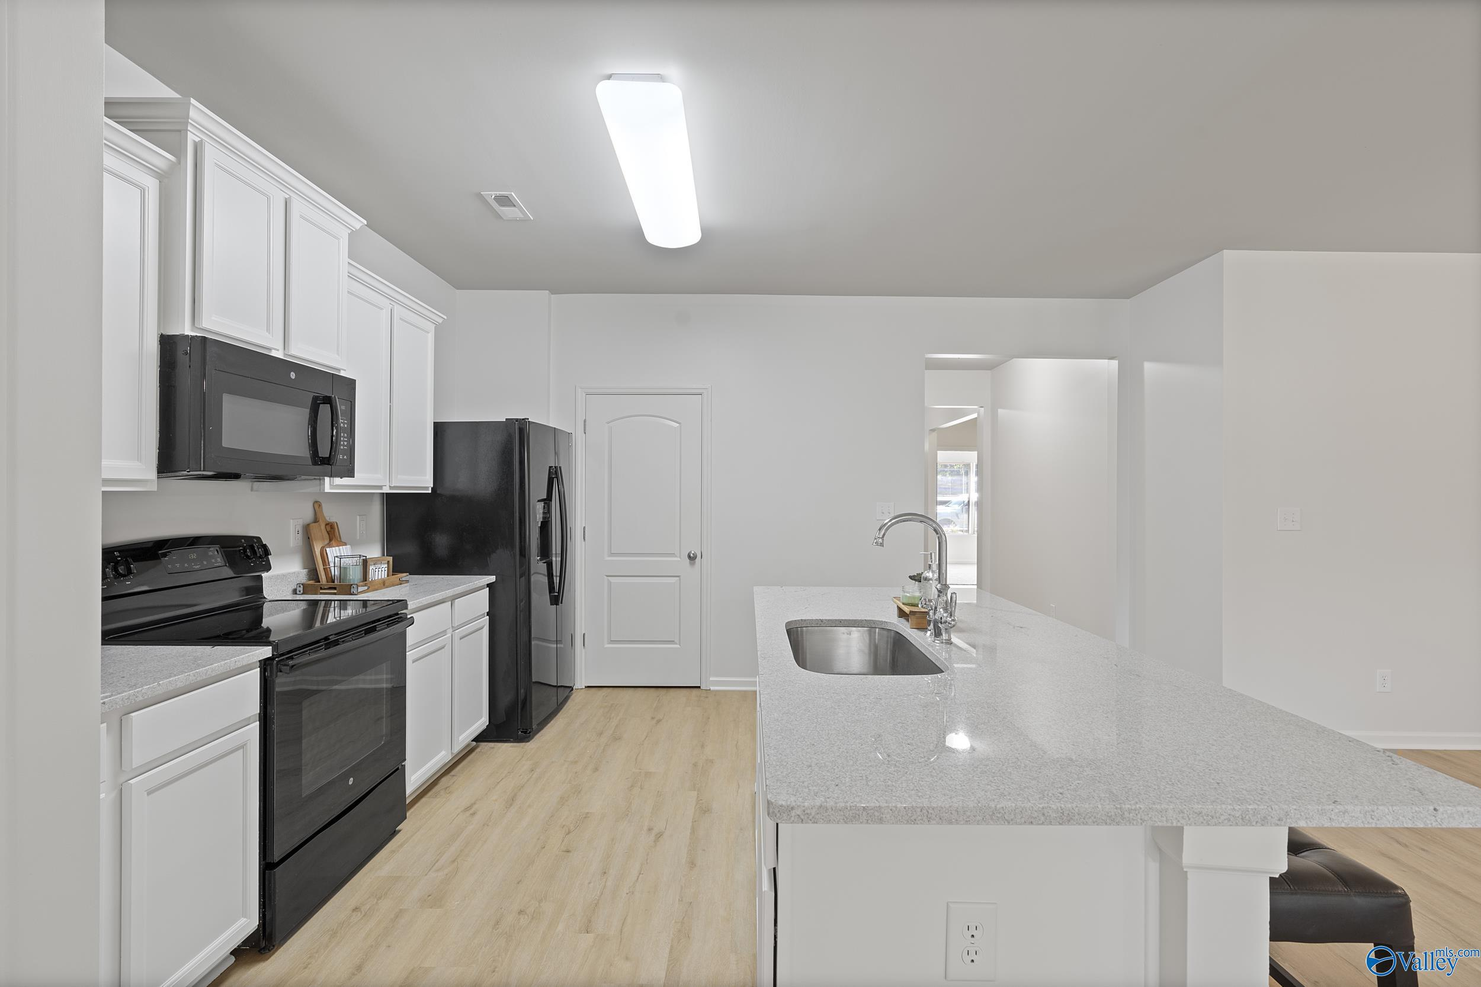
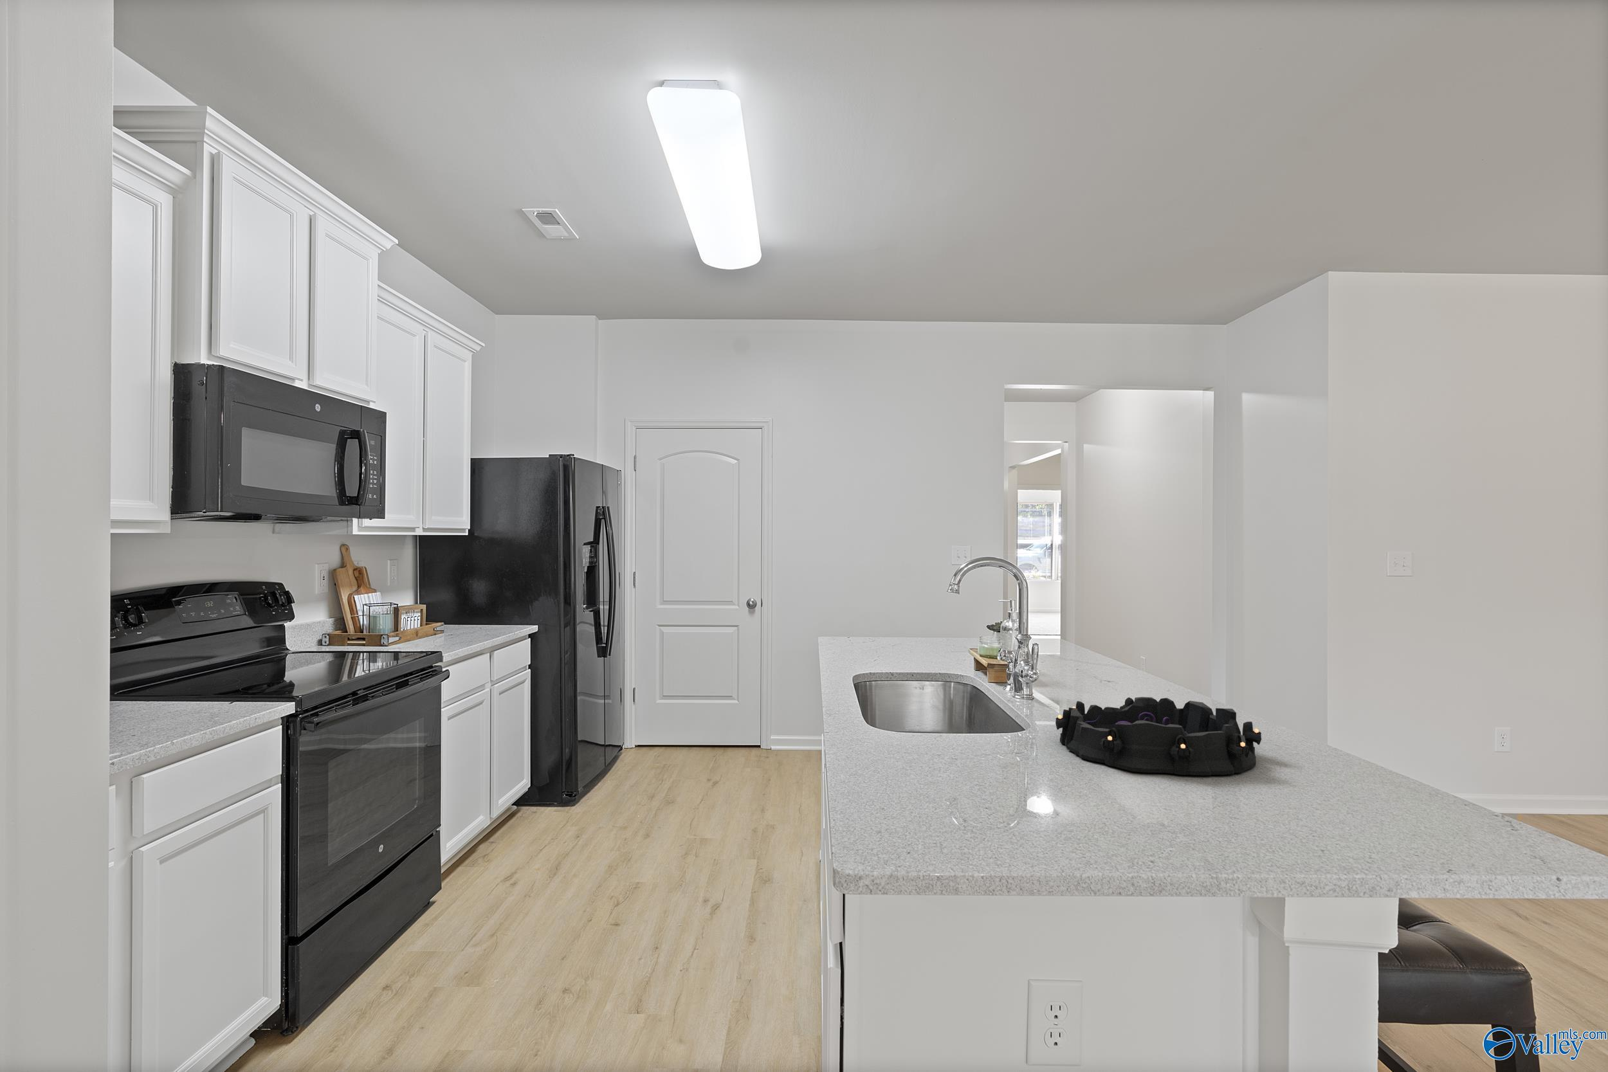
+ decorative bowl (1153, 727)
